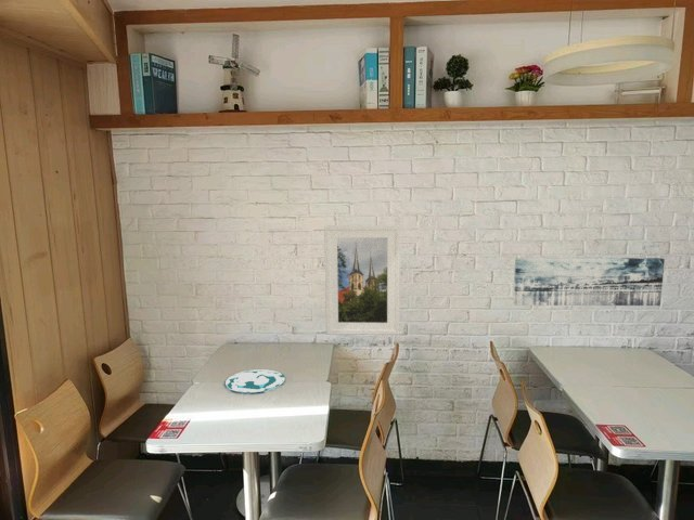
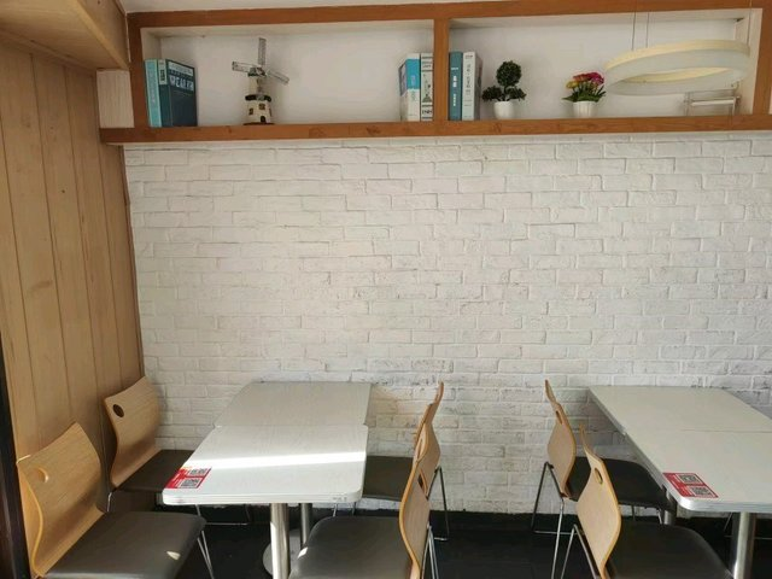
- wall art (587, 282)
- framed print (362, 280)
- plate (255, 377)
